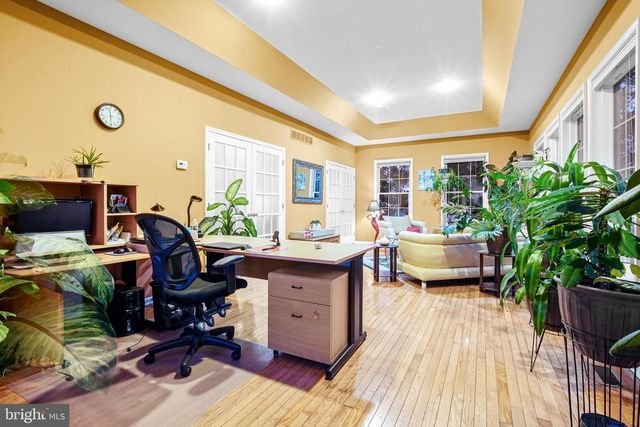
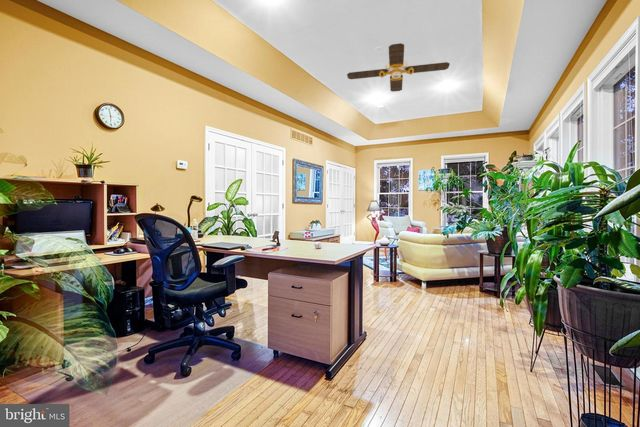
+ ceiling fan (396, 62)
